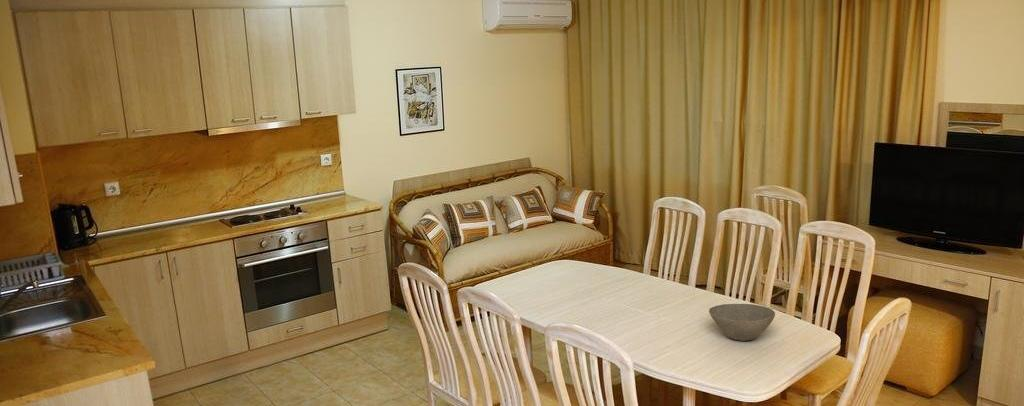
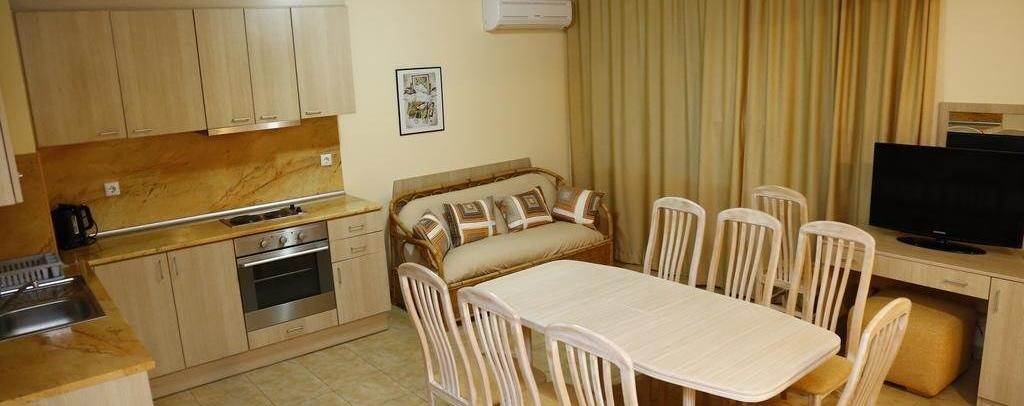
- bowl (741, 324)
